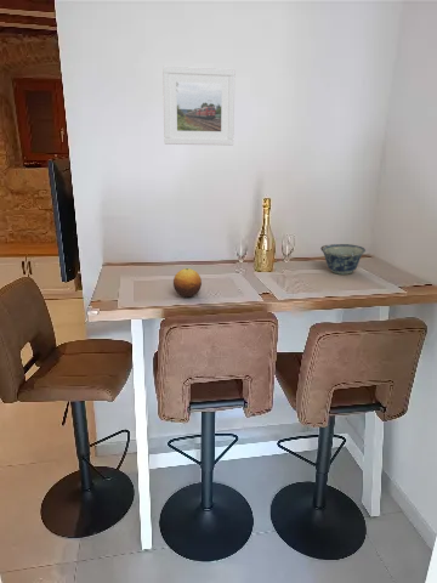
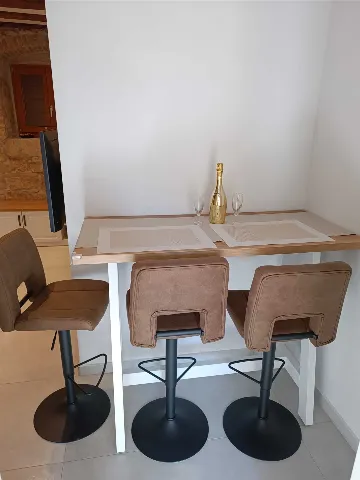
- fruit (187, 282)
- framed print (199, 107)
- bowl (341, 260)
